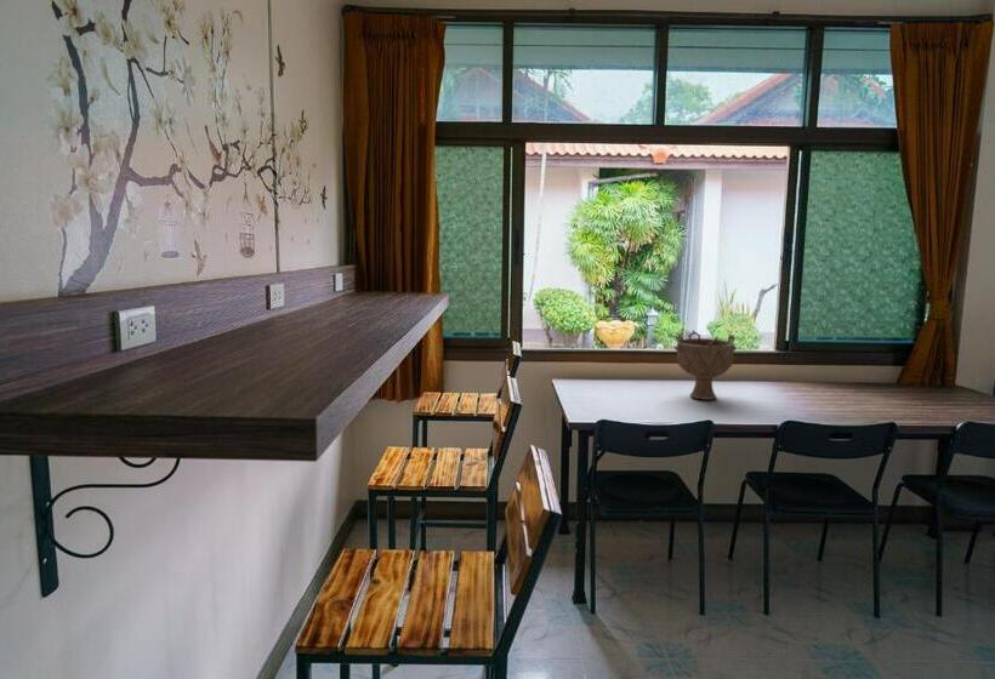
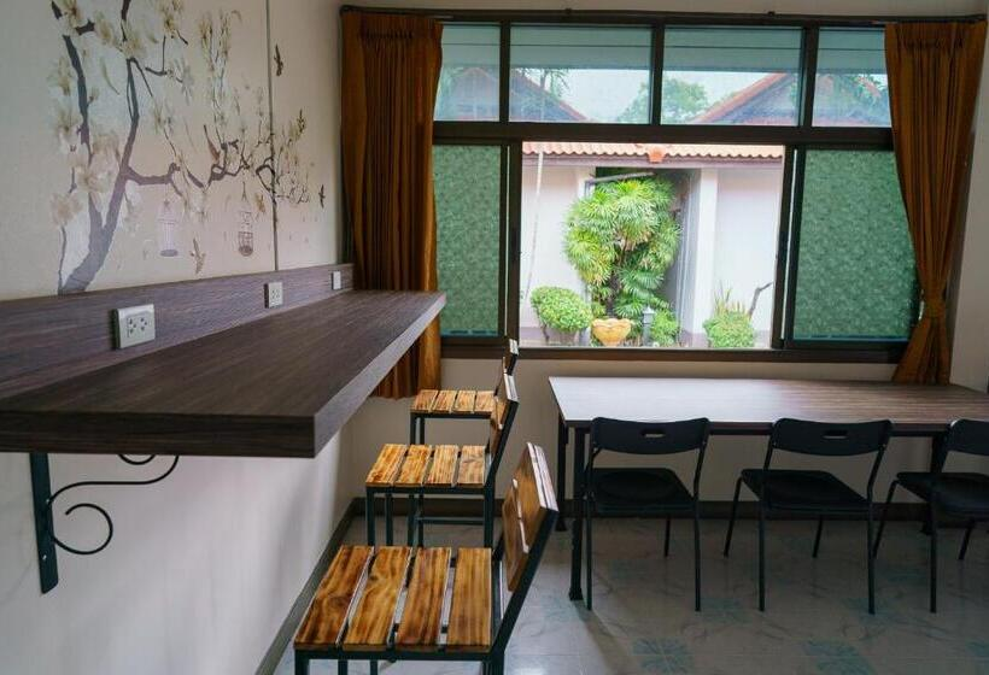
- decorative bowl (704, 365)
